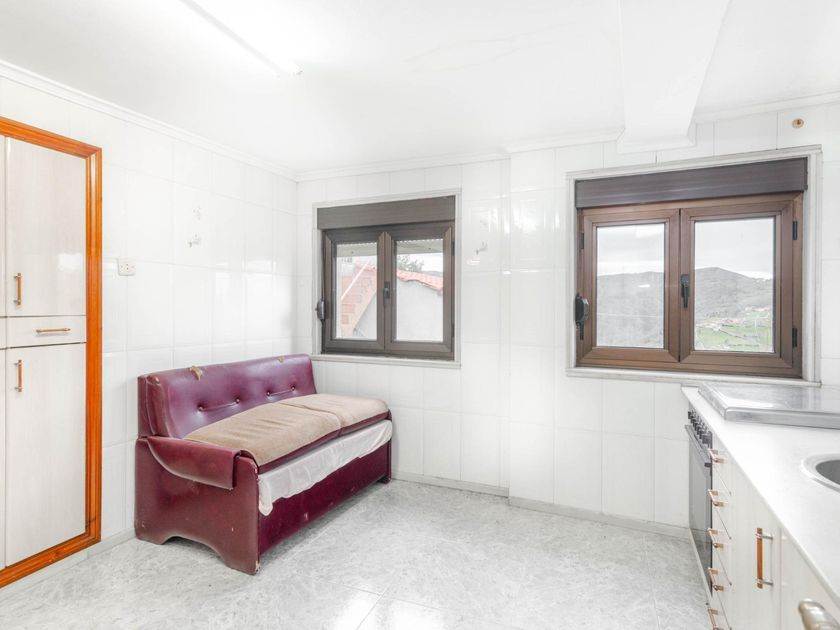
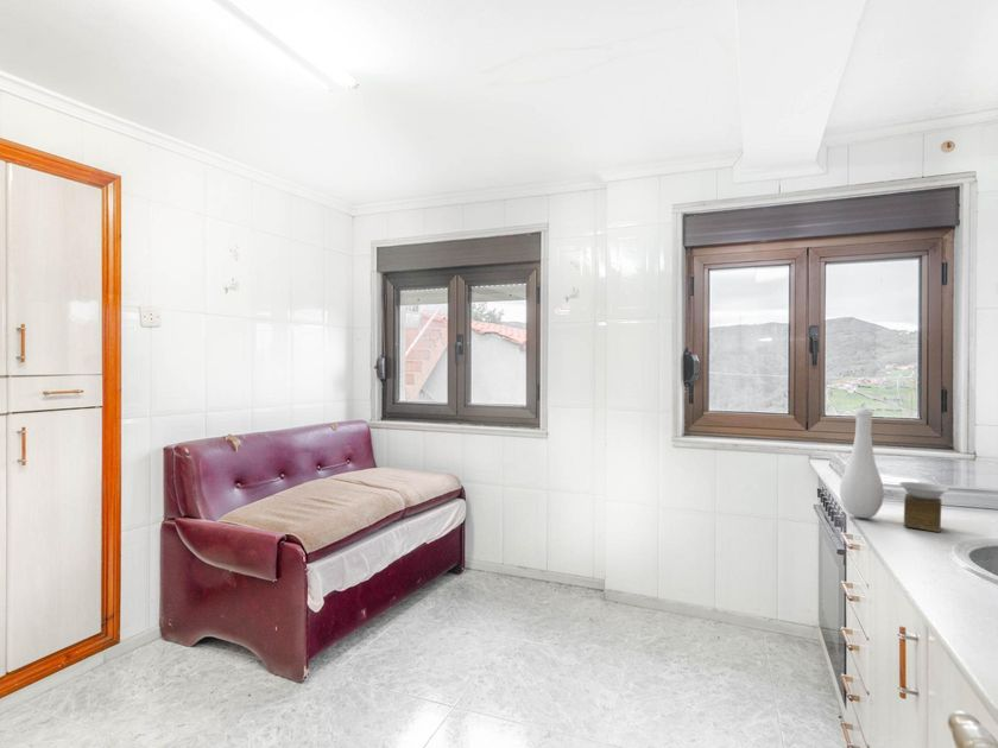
+ vase (877, 469)
